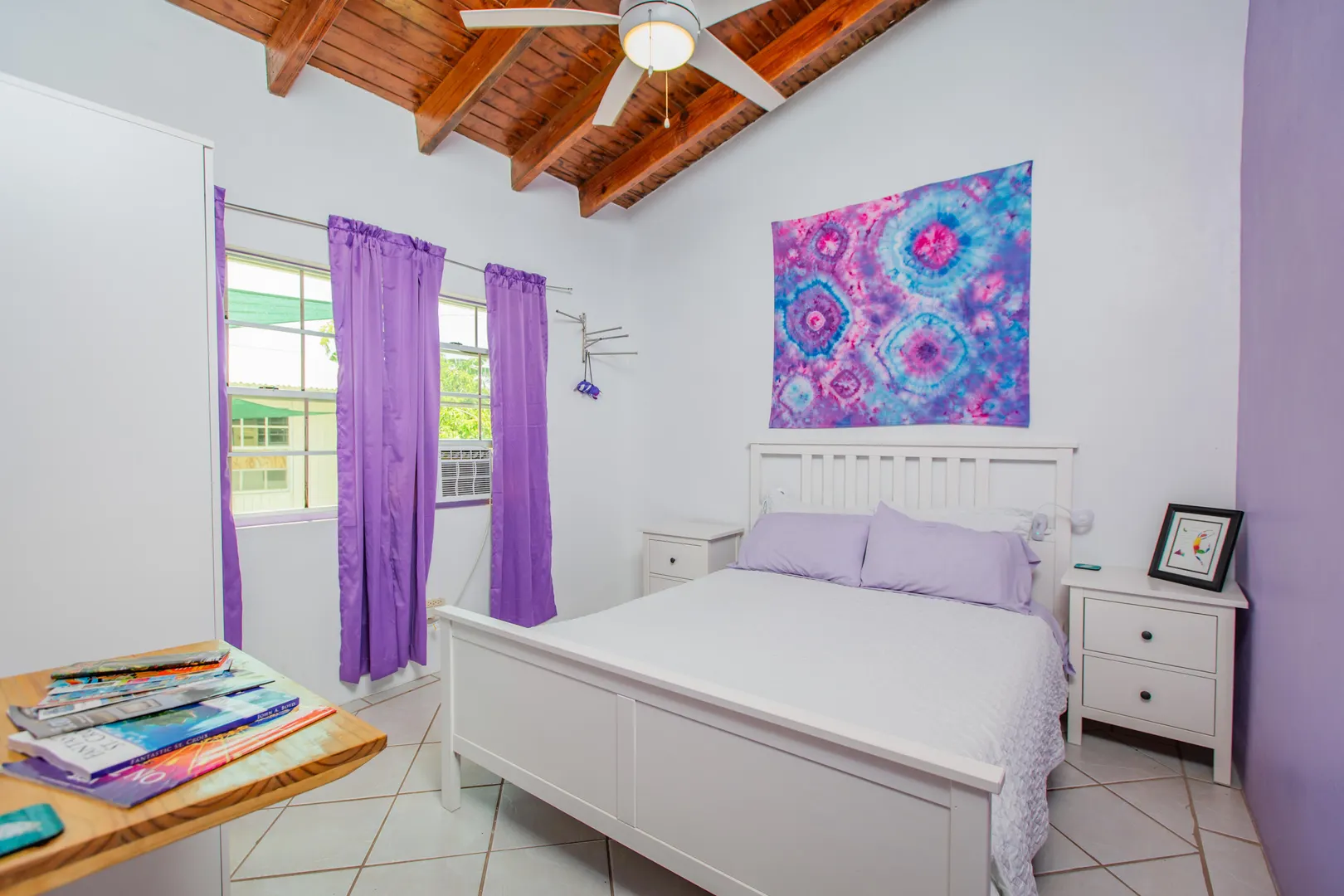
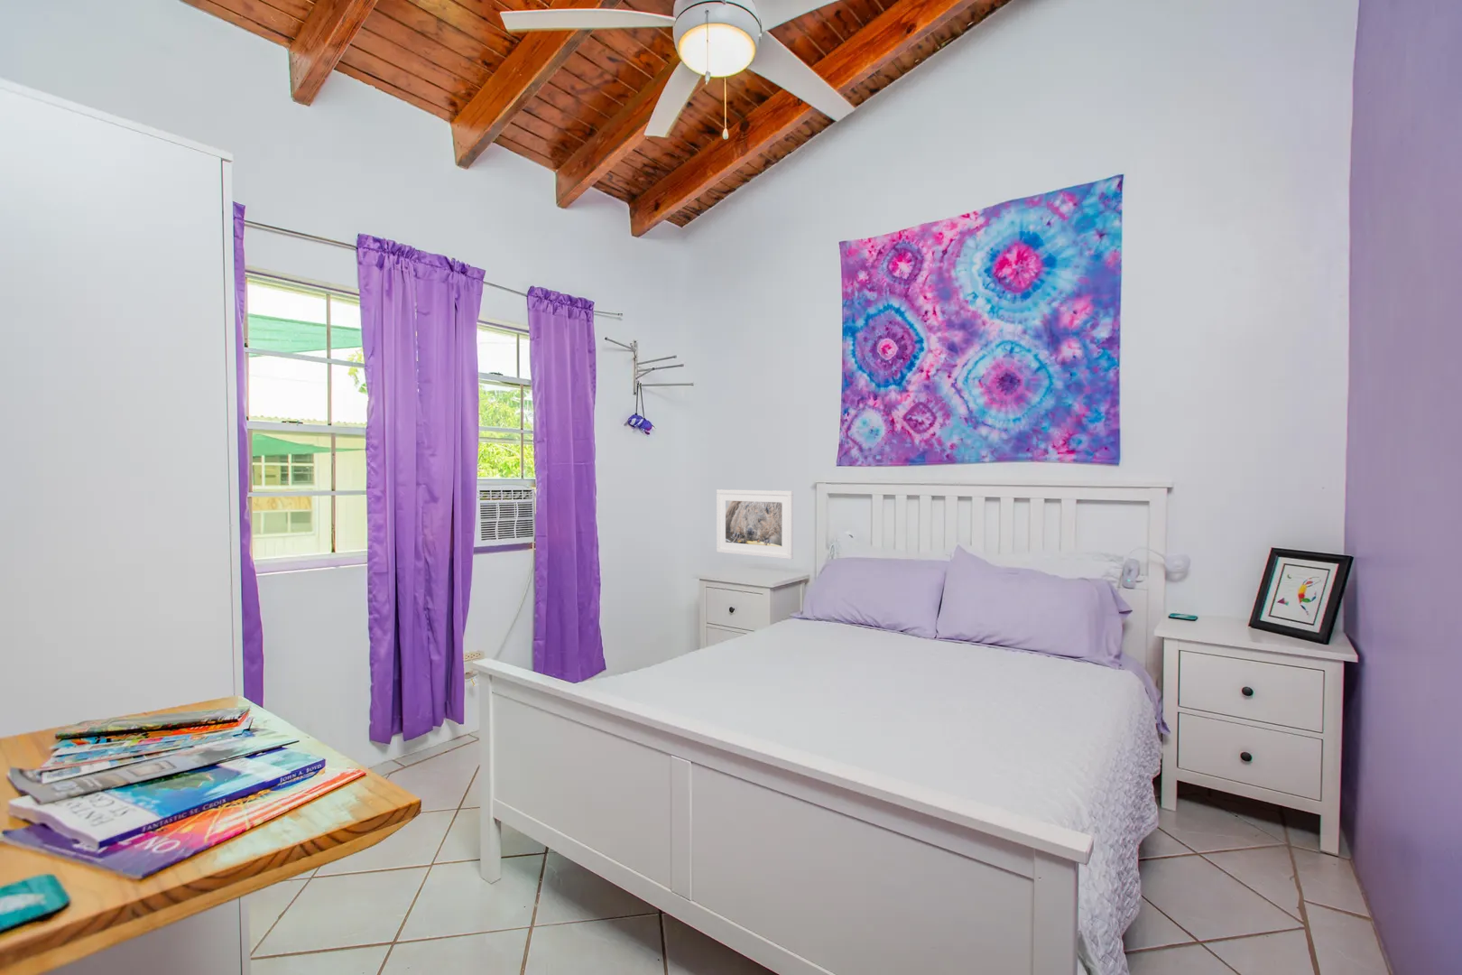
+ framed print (753, 522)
